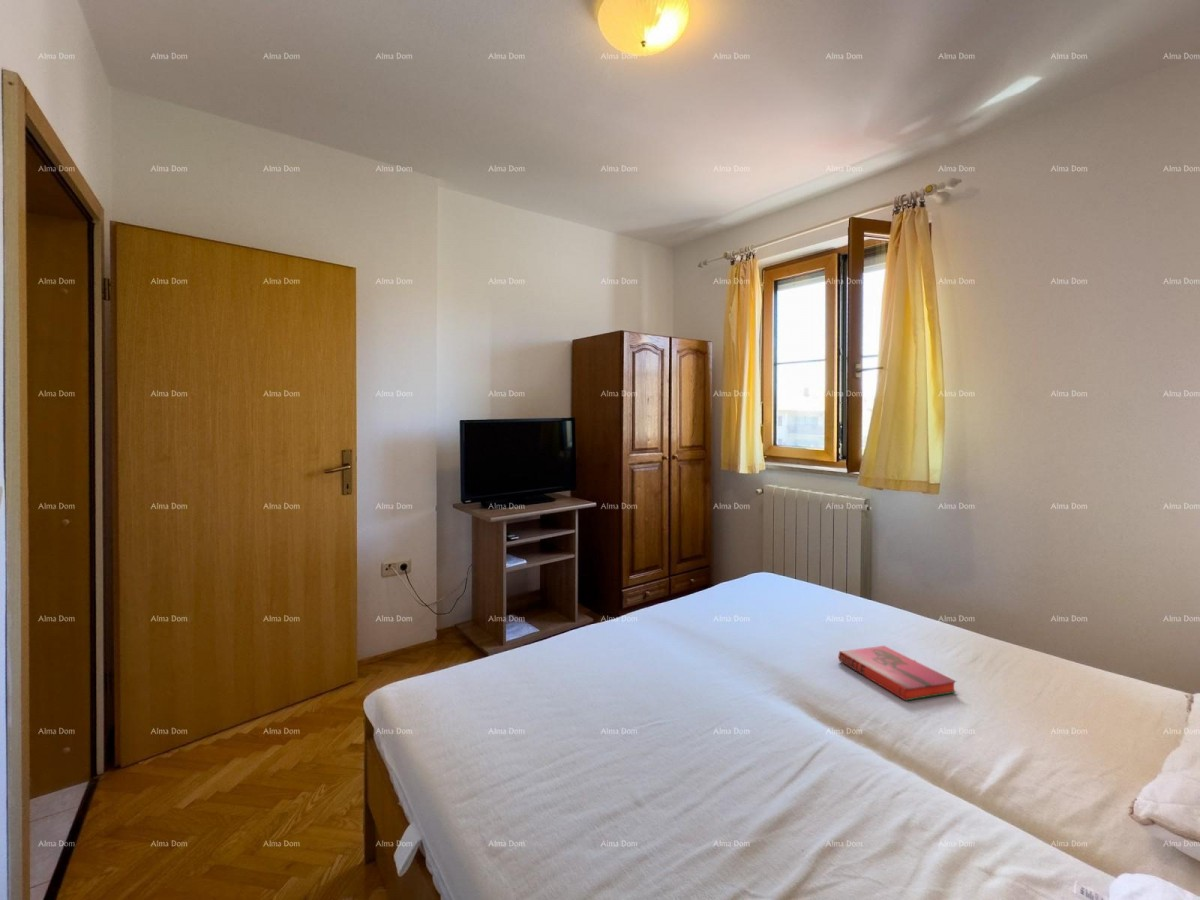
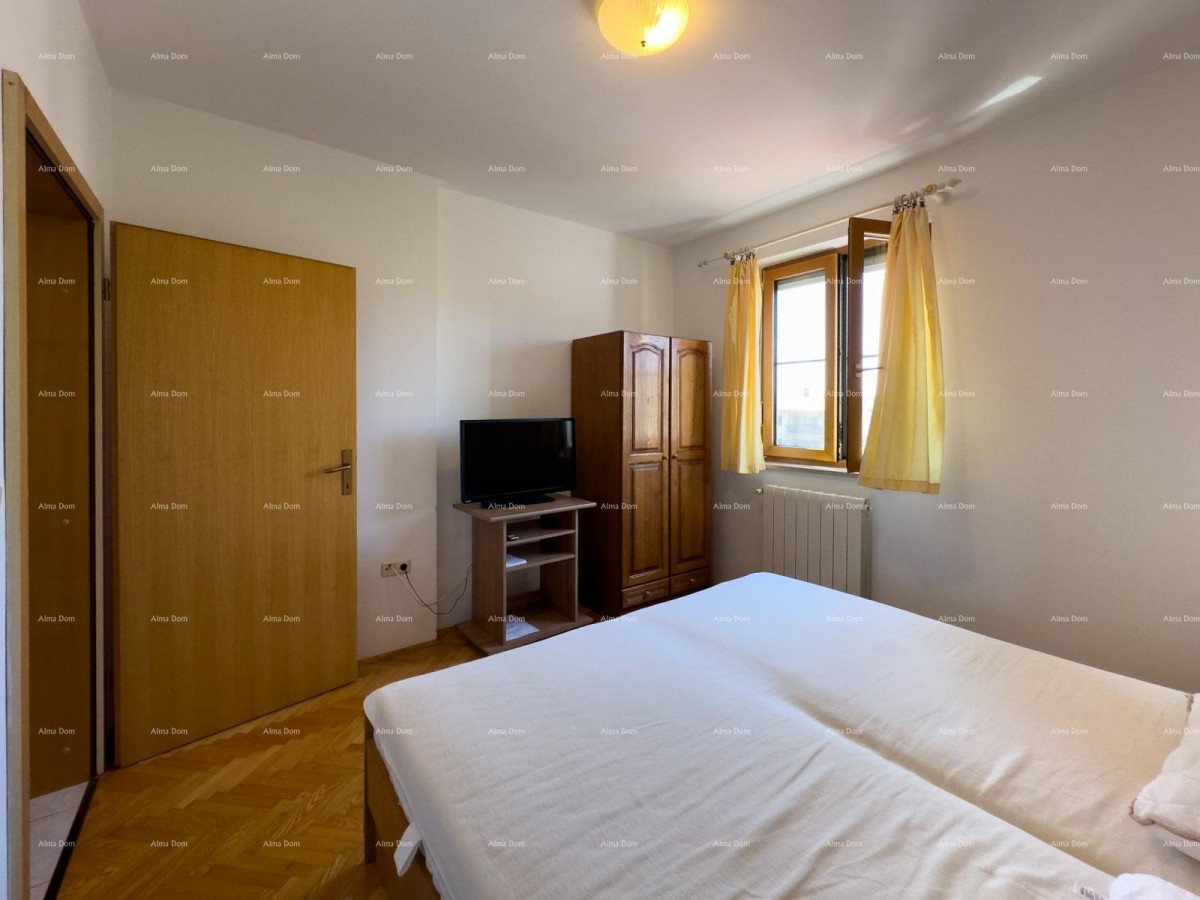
- hardback book (893, 670)
